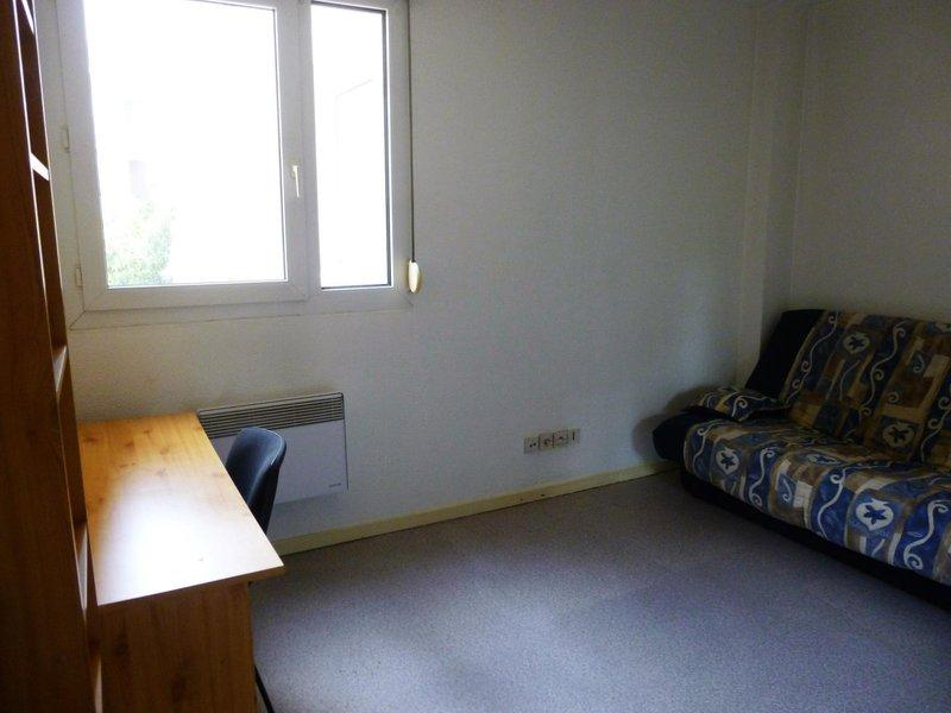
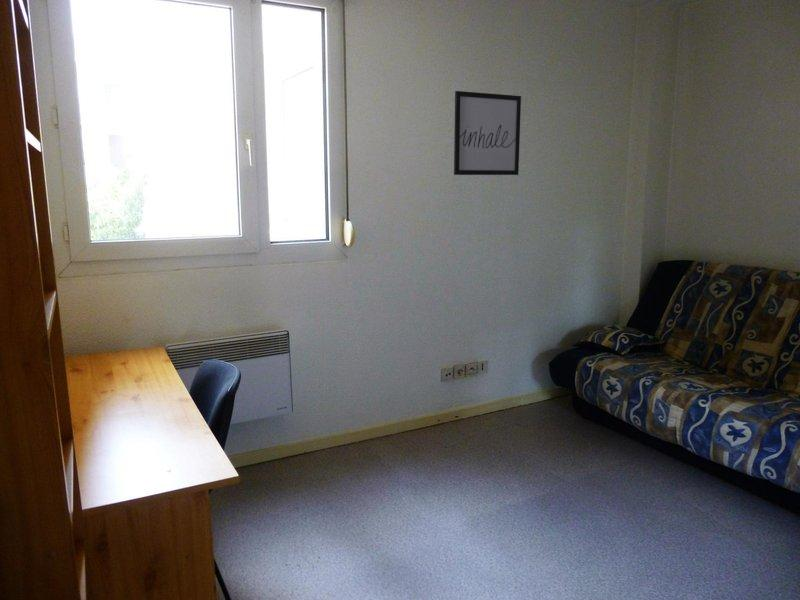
+ wall art (488, 134)
